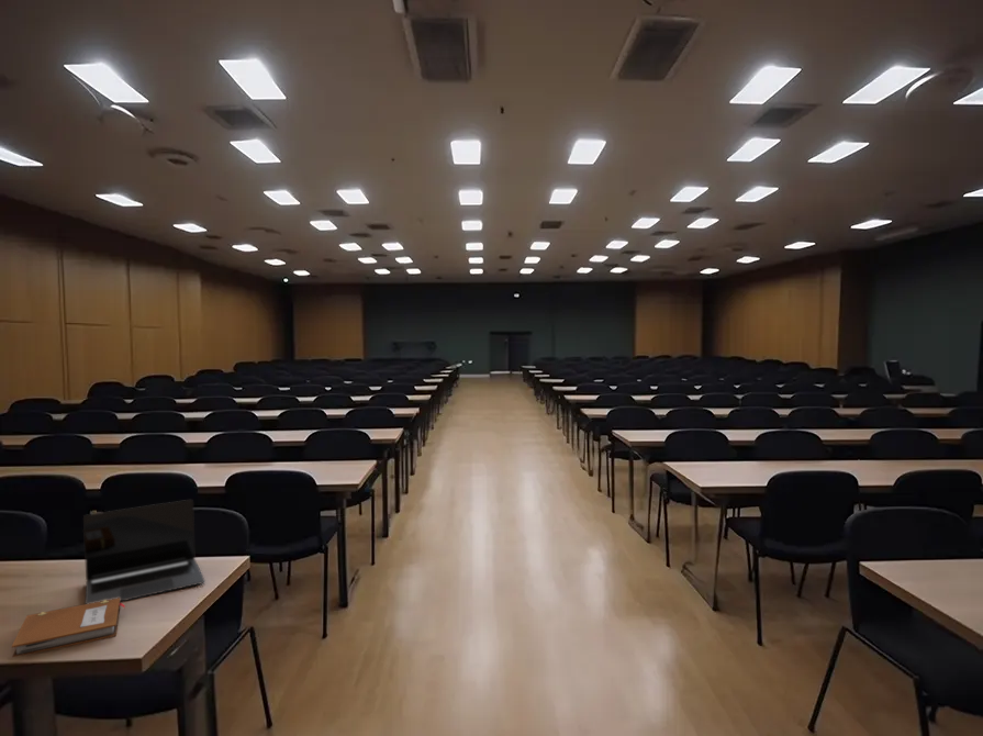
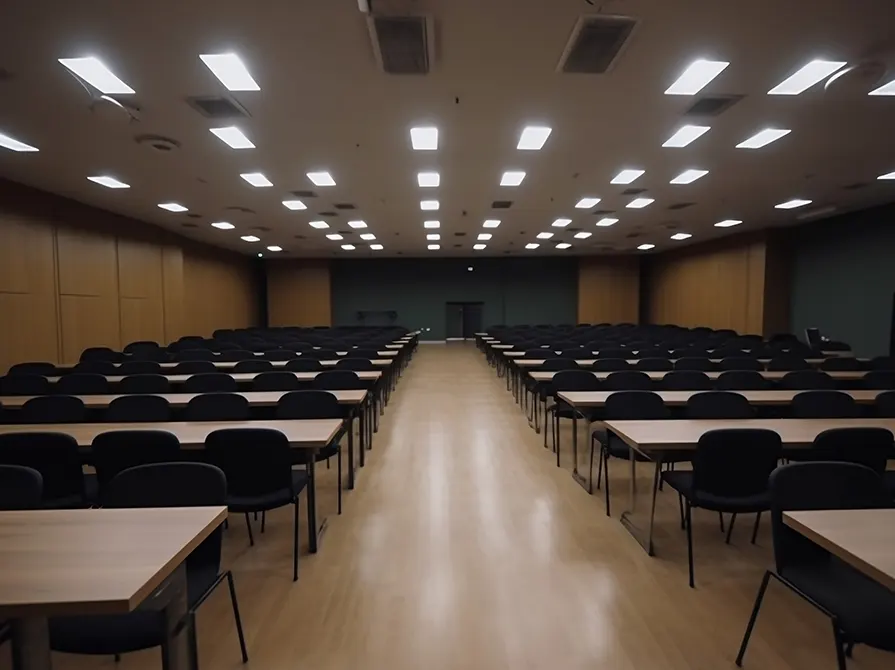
- laptop (144, 549)
- notebook (74, 623)
